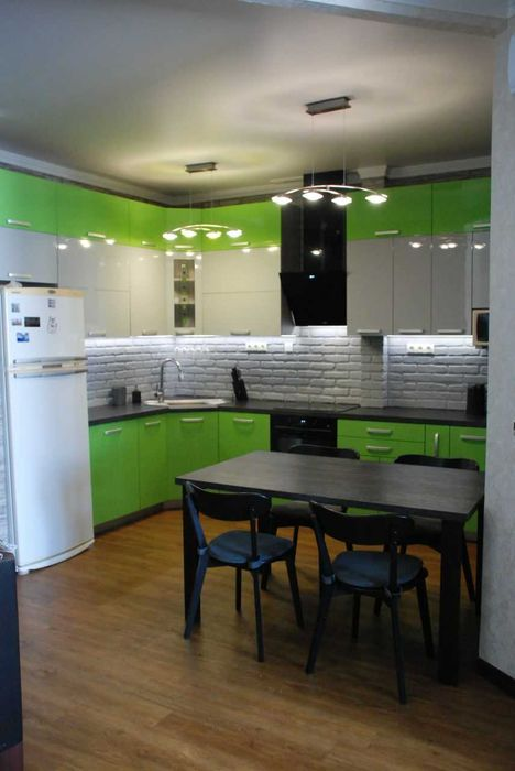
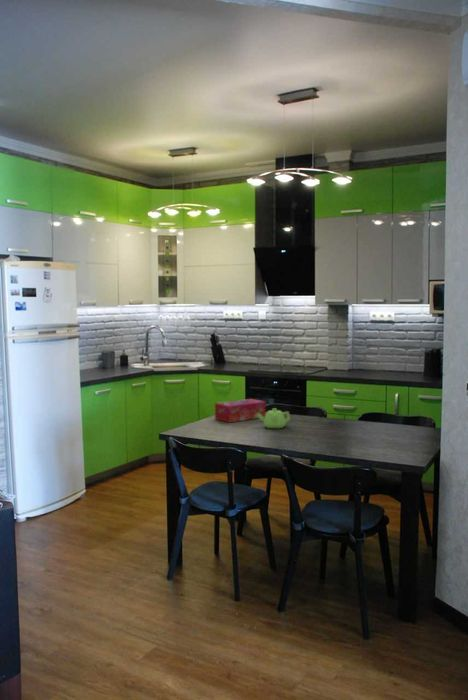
+ tissue box (240, 410)
+ teapot (273, 417)
